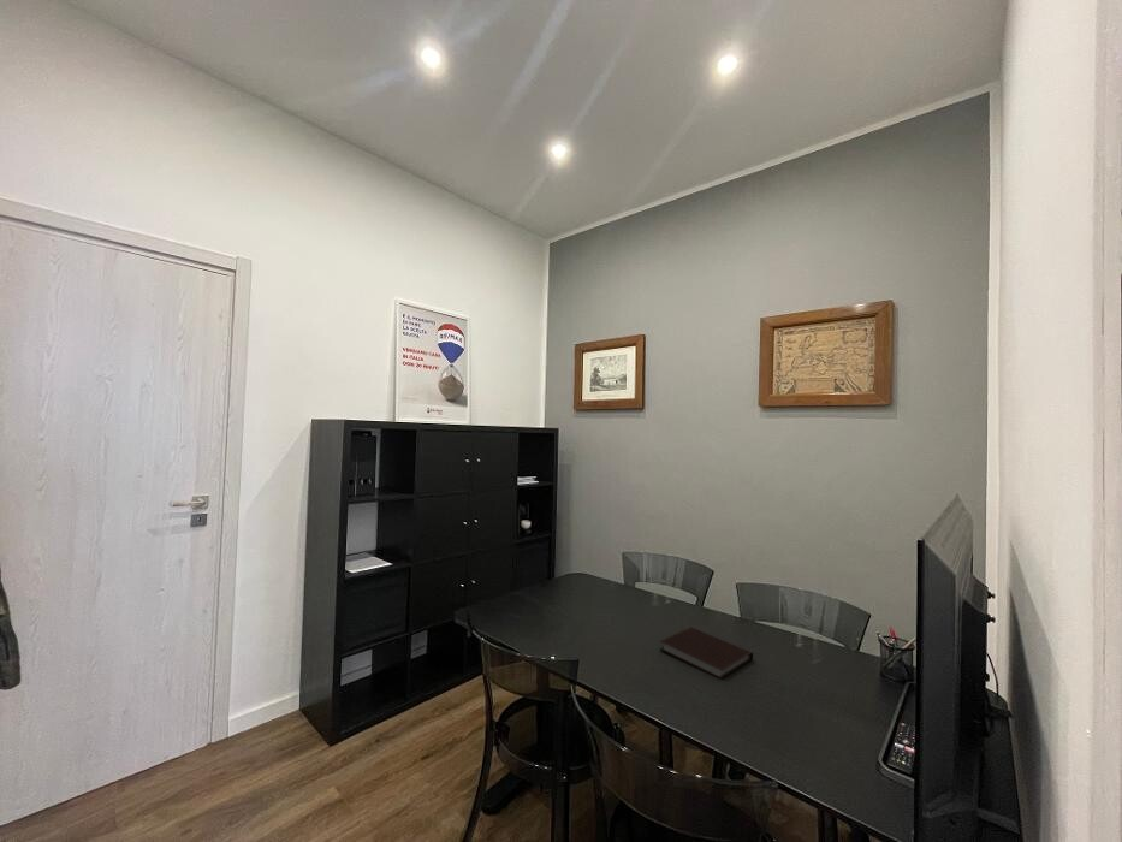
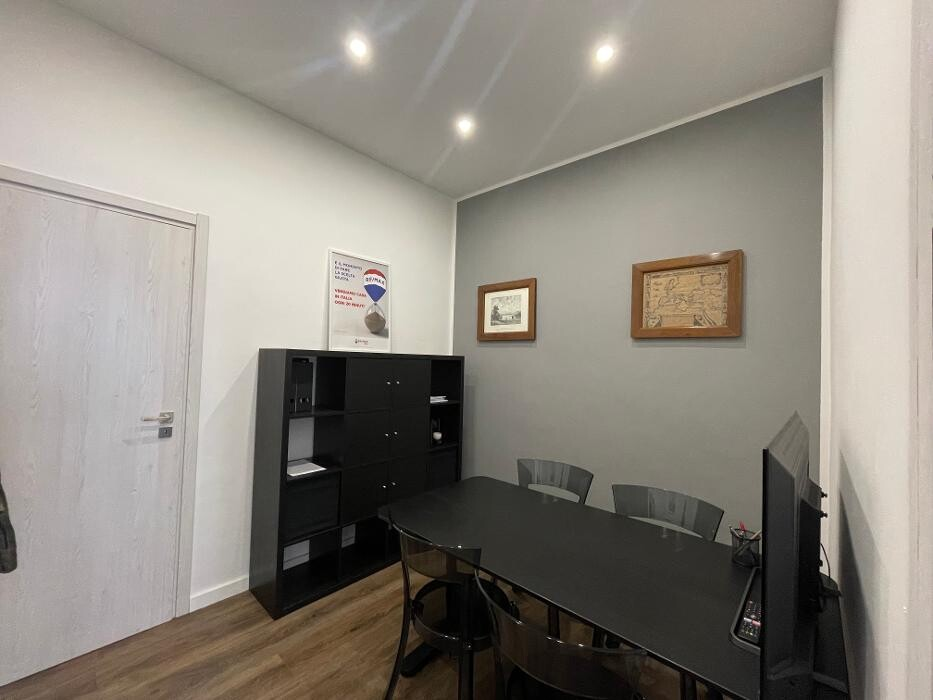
- notebook (705, 650)
